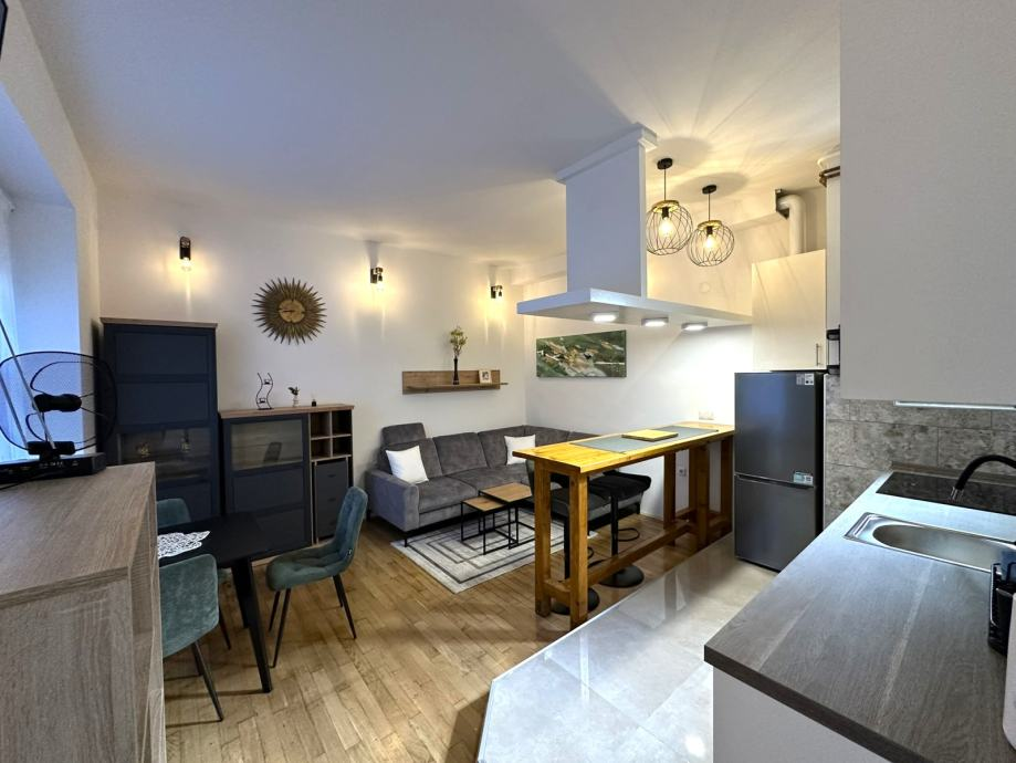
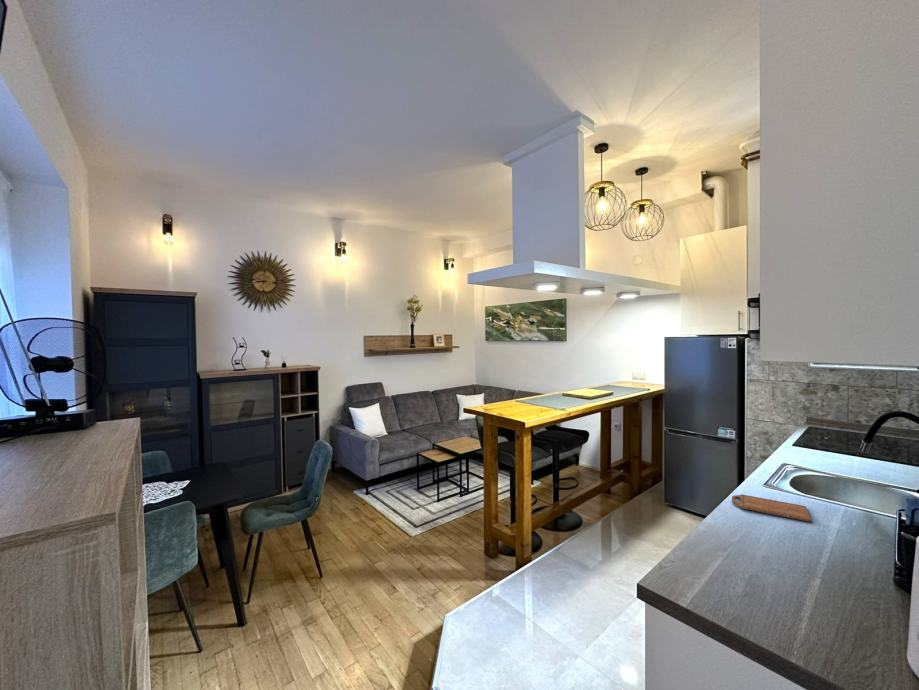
+ cutting board (768, 506)
